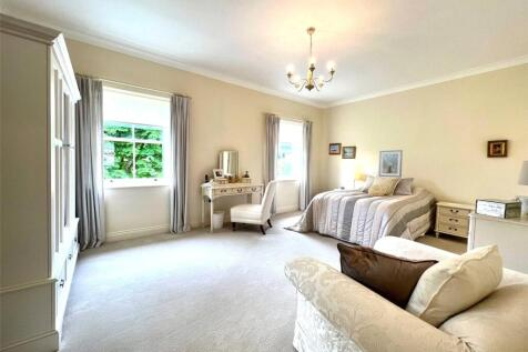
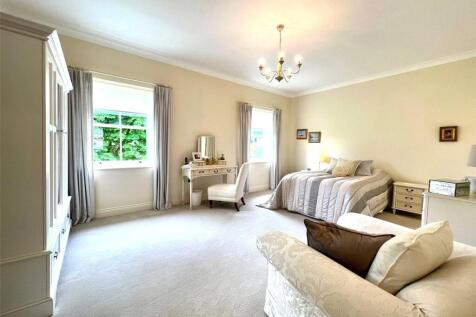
- picture frame (389, 163)
